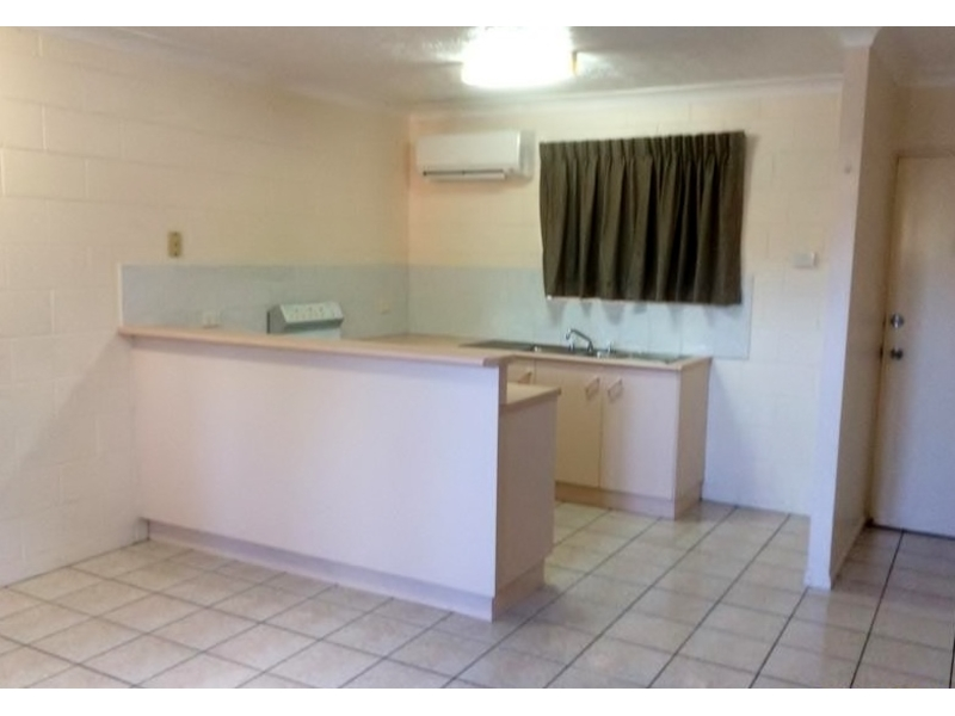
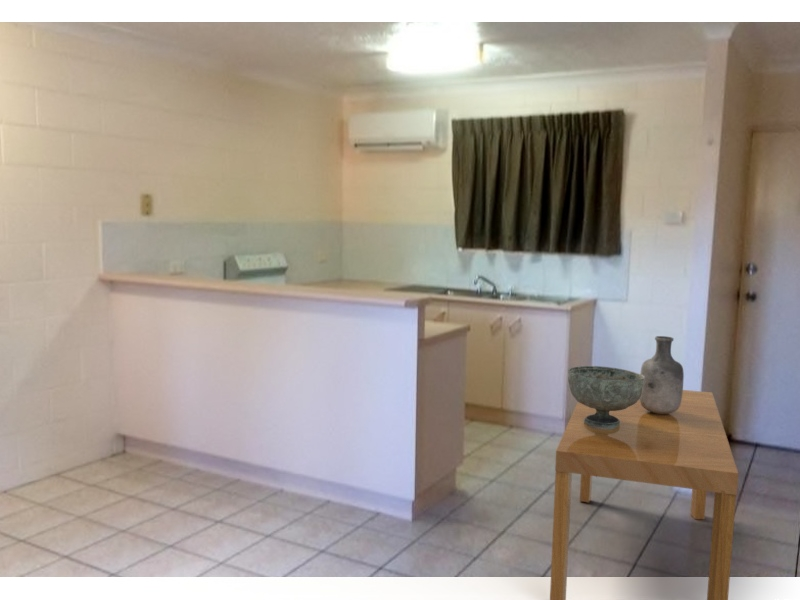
+ vase (661, 374)
+ dining table (643, 482)
+ decorative bowl (603, 396)
